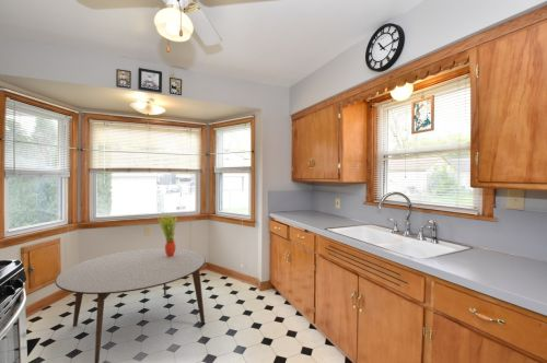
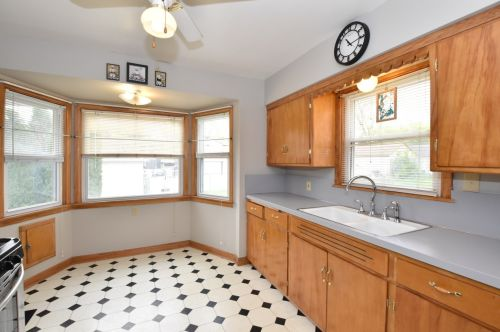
- dining table (136, 290)
- potted plant (167, 234)
